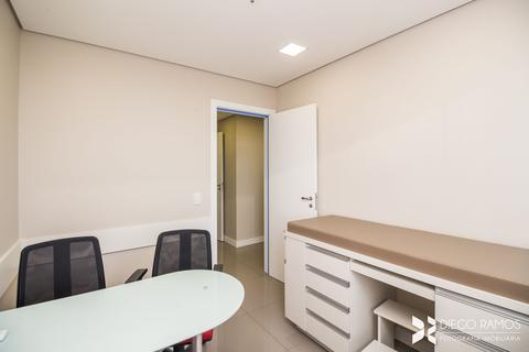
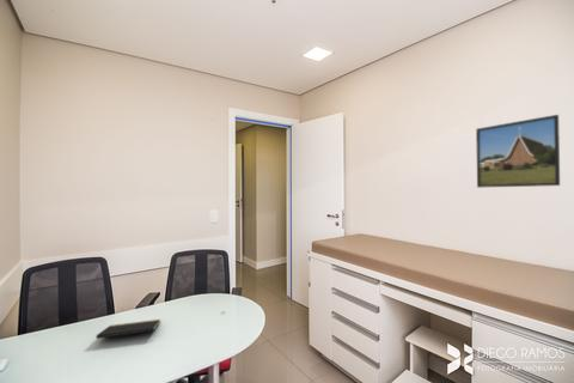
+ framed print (513, 154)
+ notepad (130, 328)
